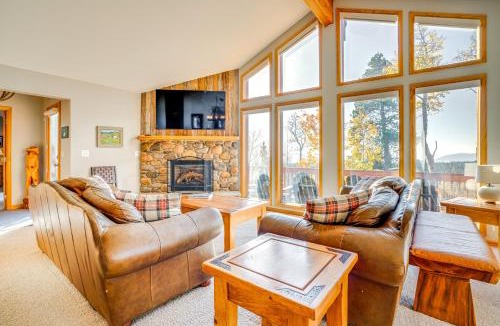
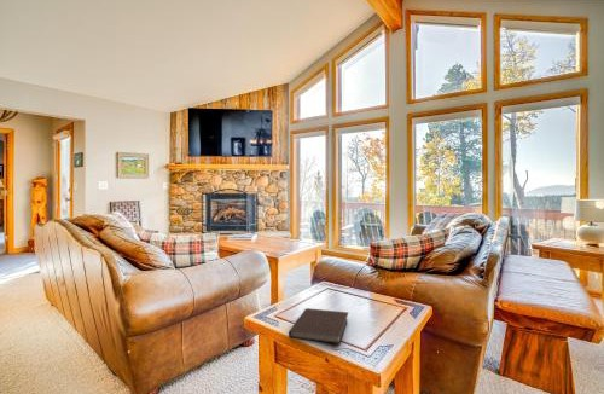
+ notebook (320, 324)
